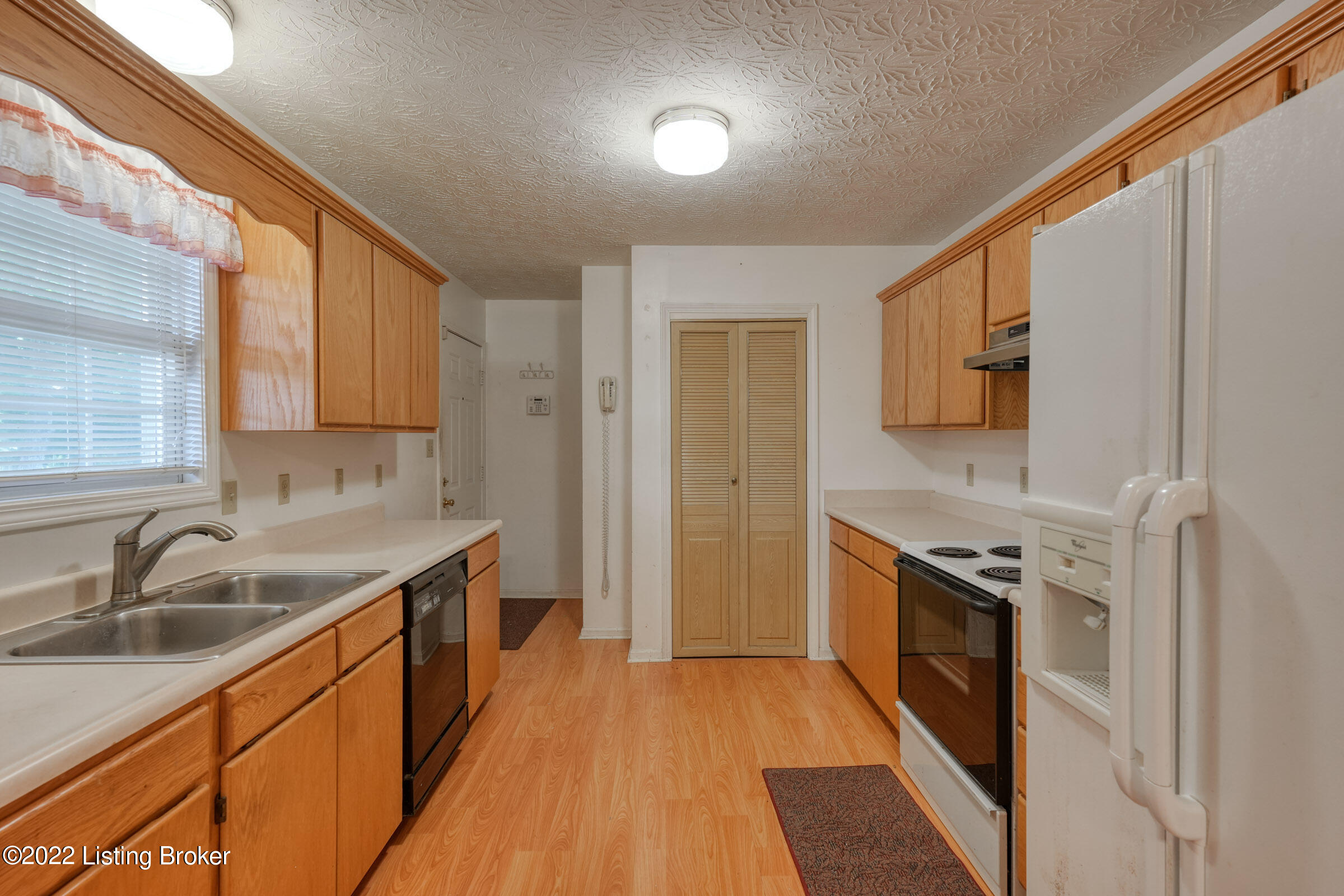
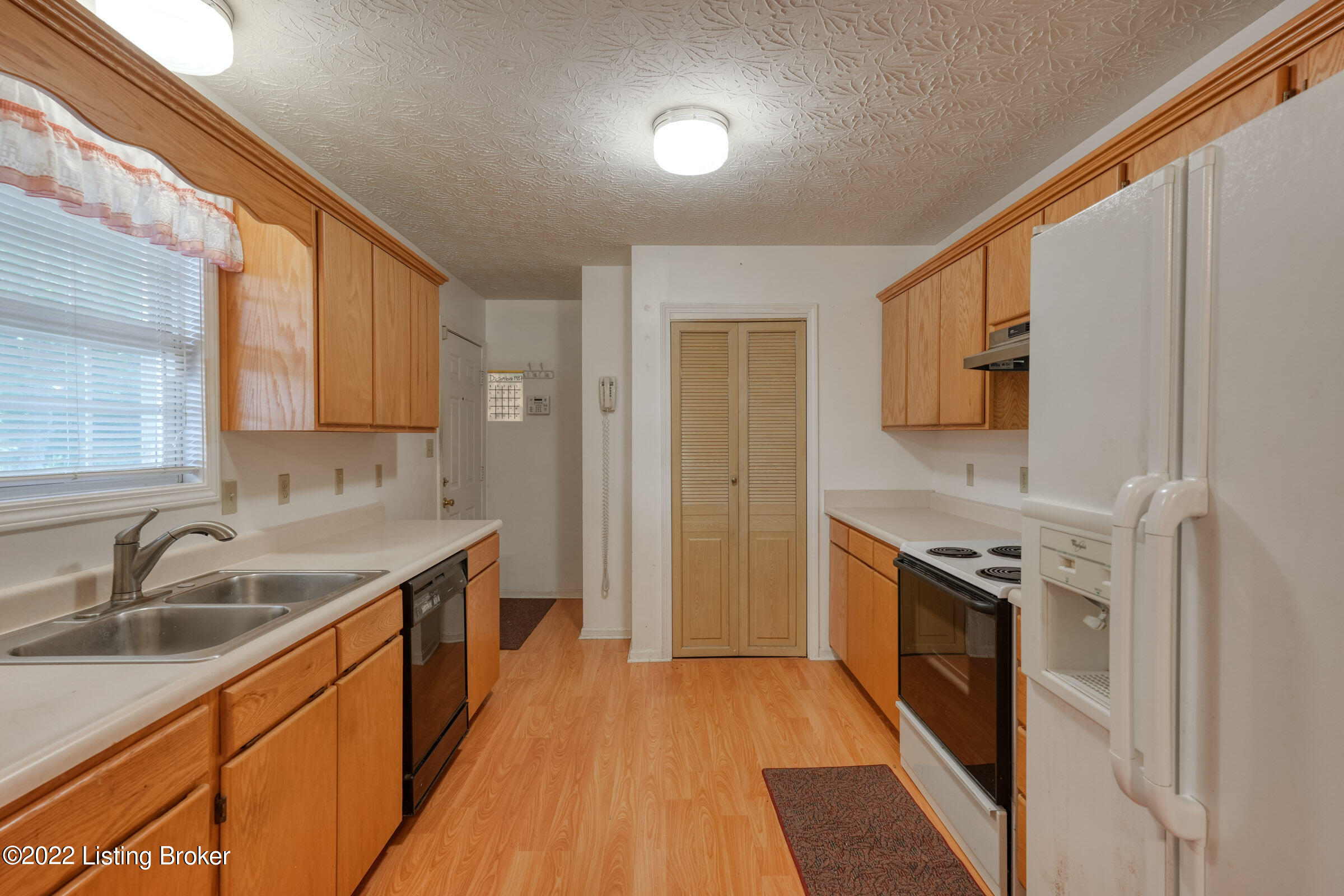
+ calendar (505, 389)
